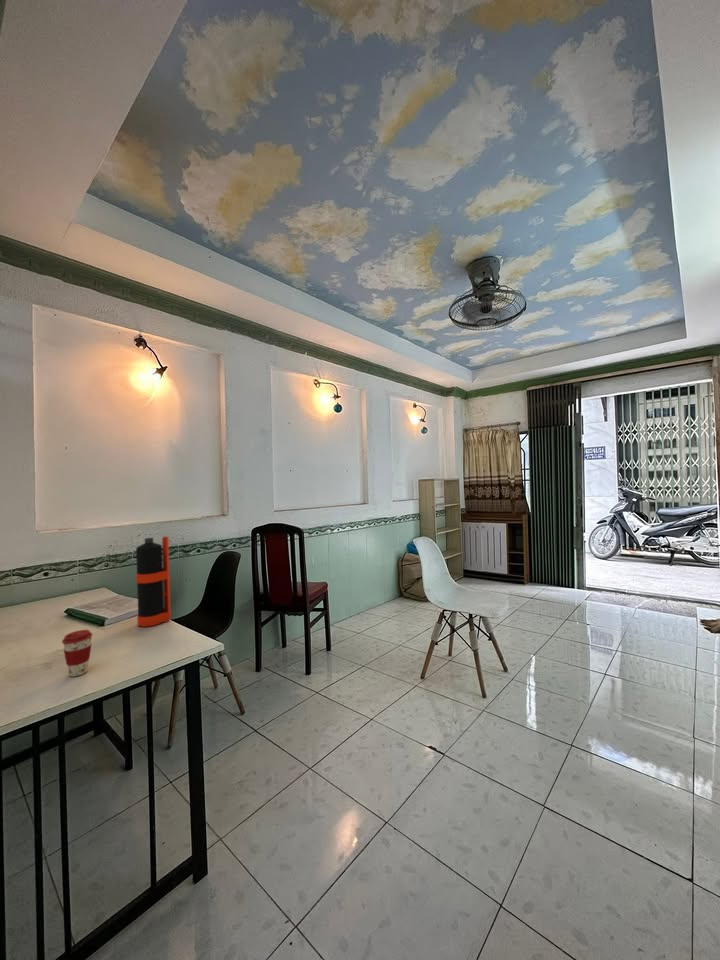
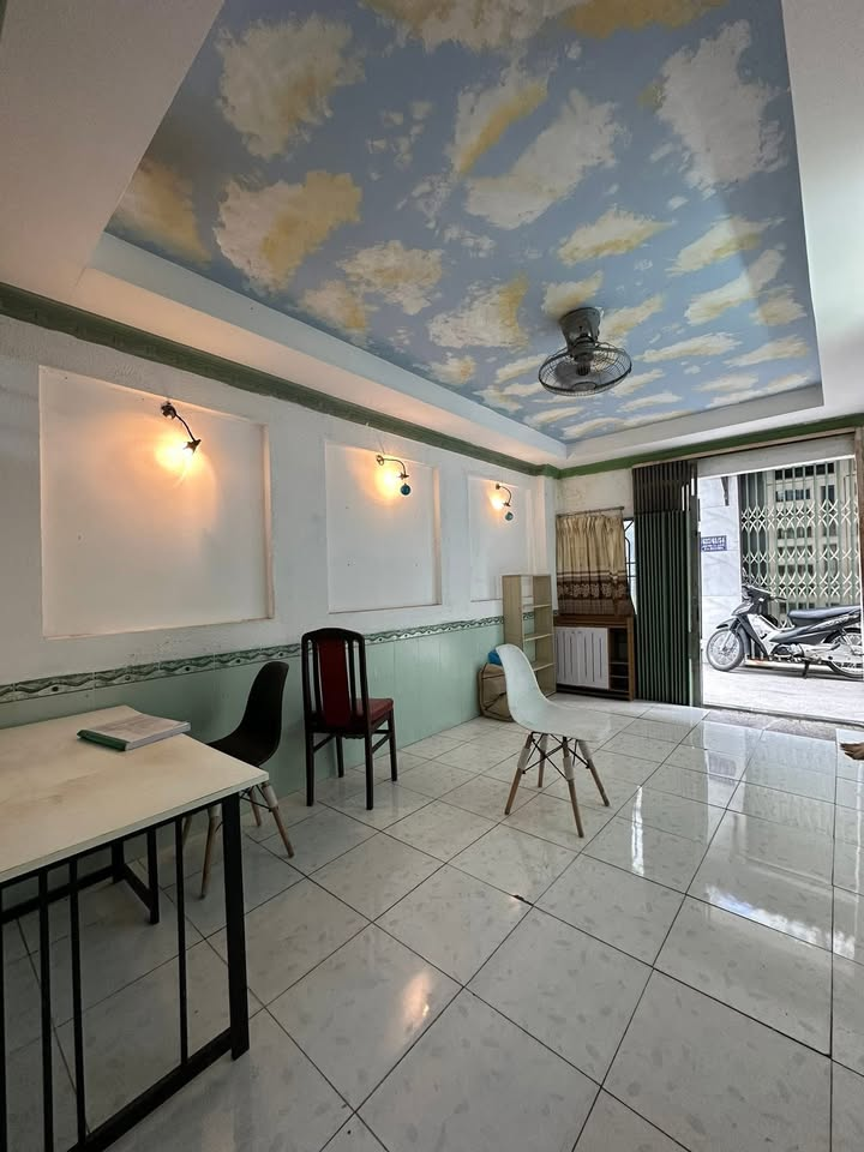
- bottle (153, 579)
- coffee cup (77, 653)
